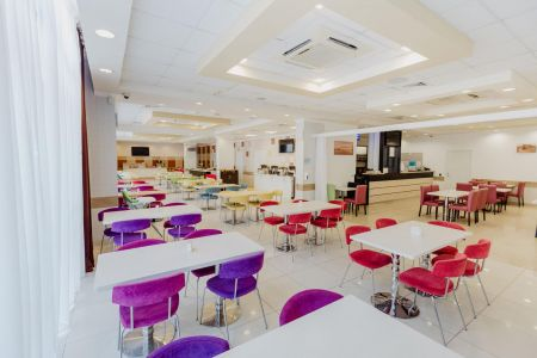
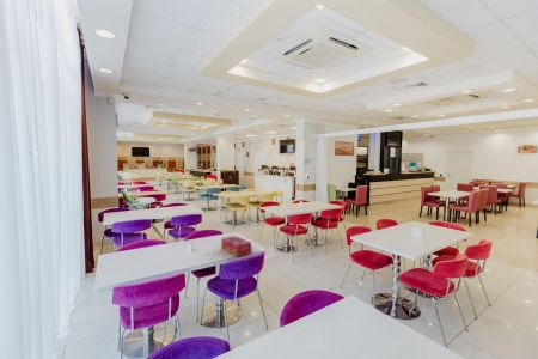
+ tissue box (236, 245)
